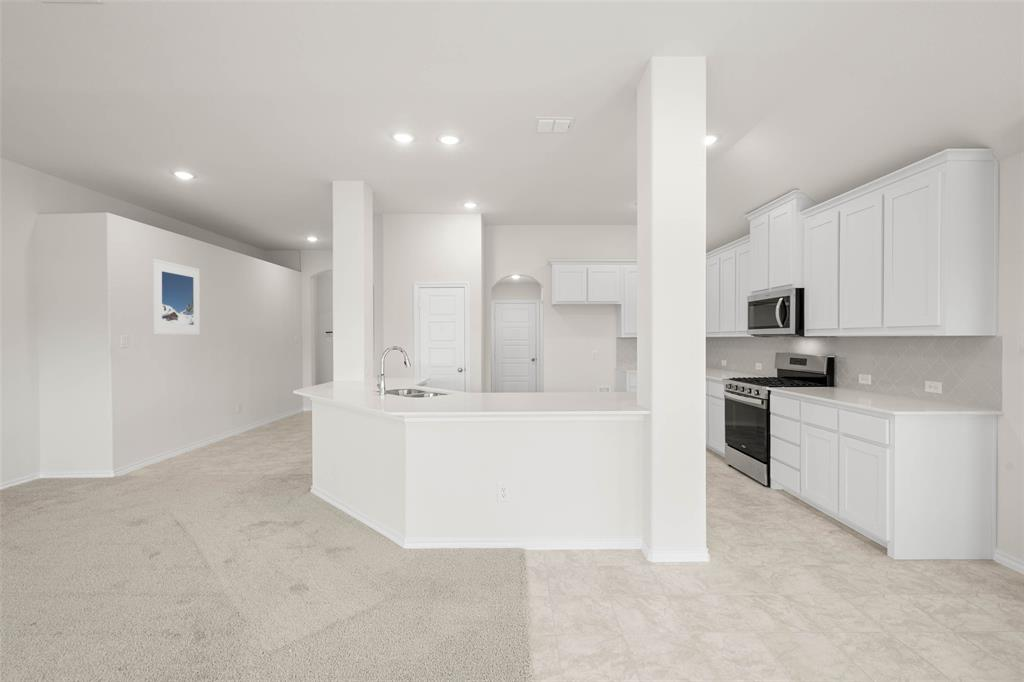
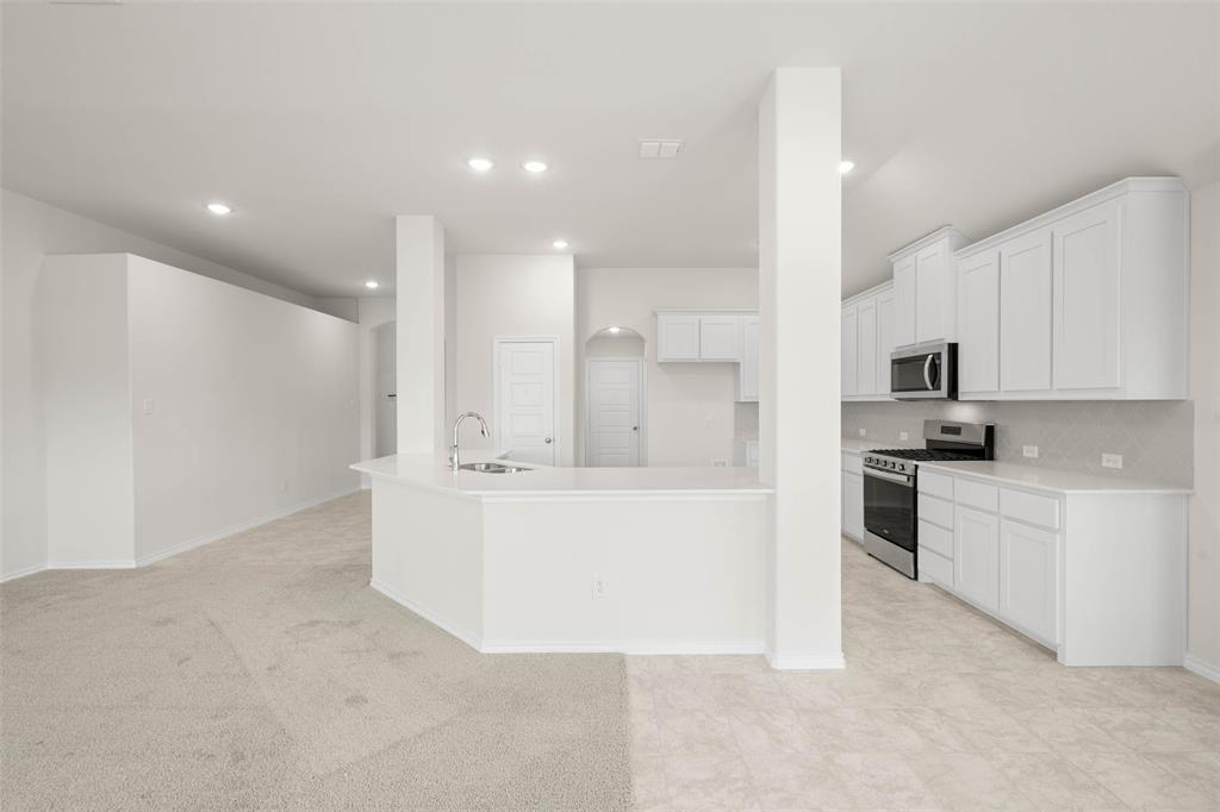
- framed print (177, 299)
